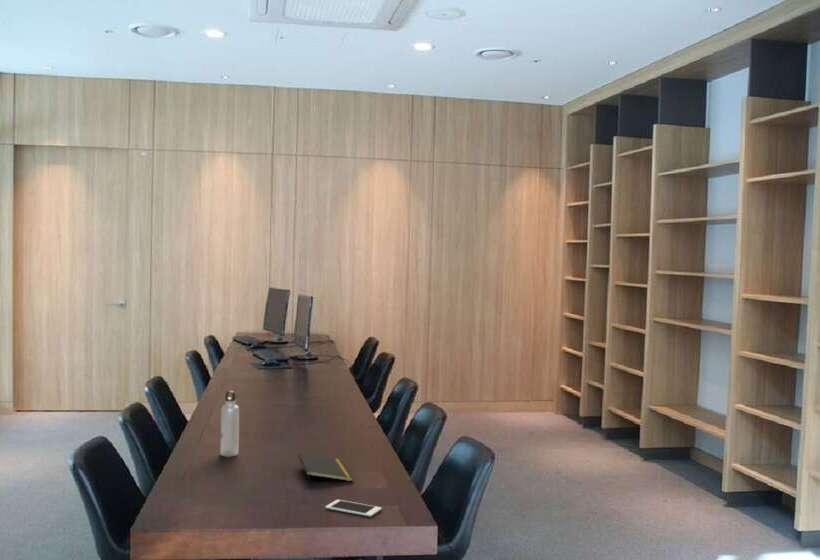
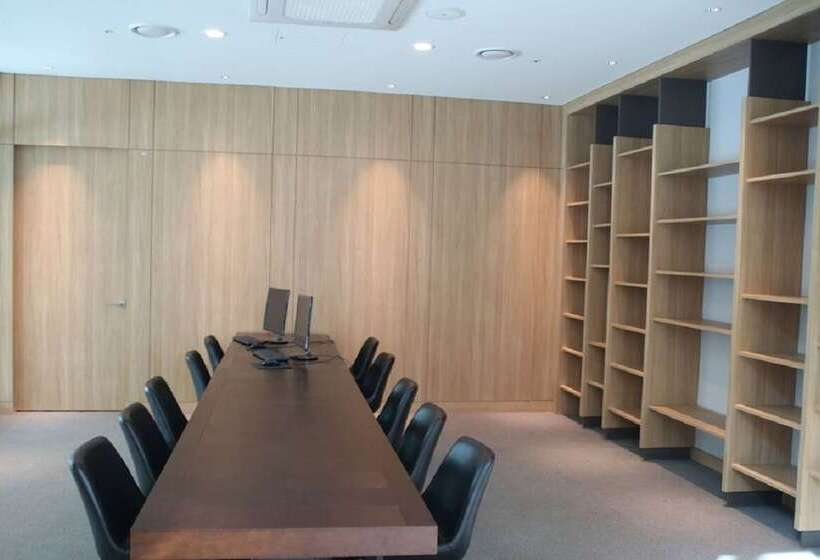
- notepad (324, 466)
- water bottle (230, 423)
- cell phone (353, 507)
